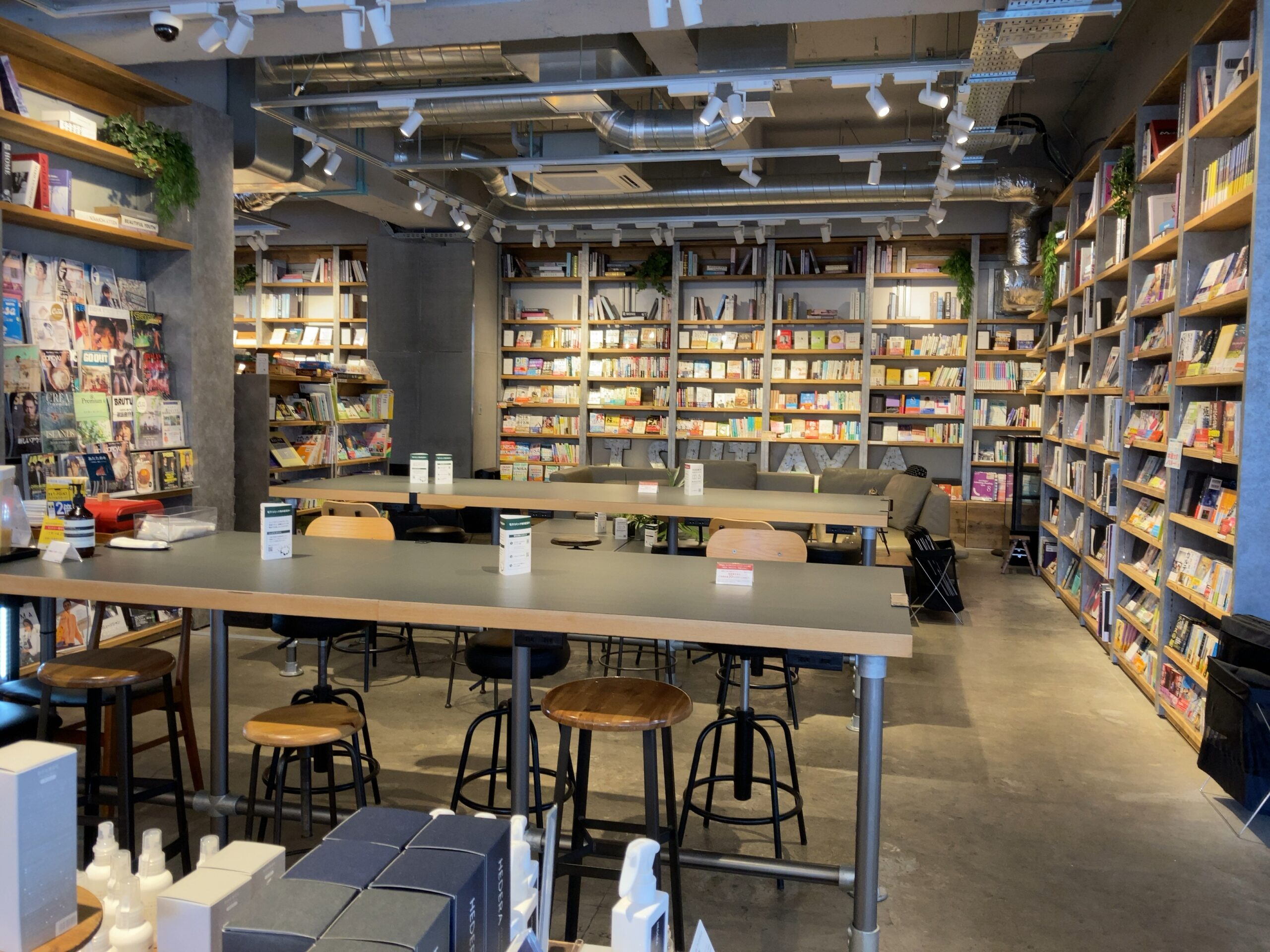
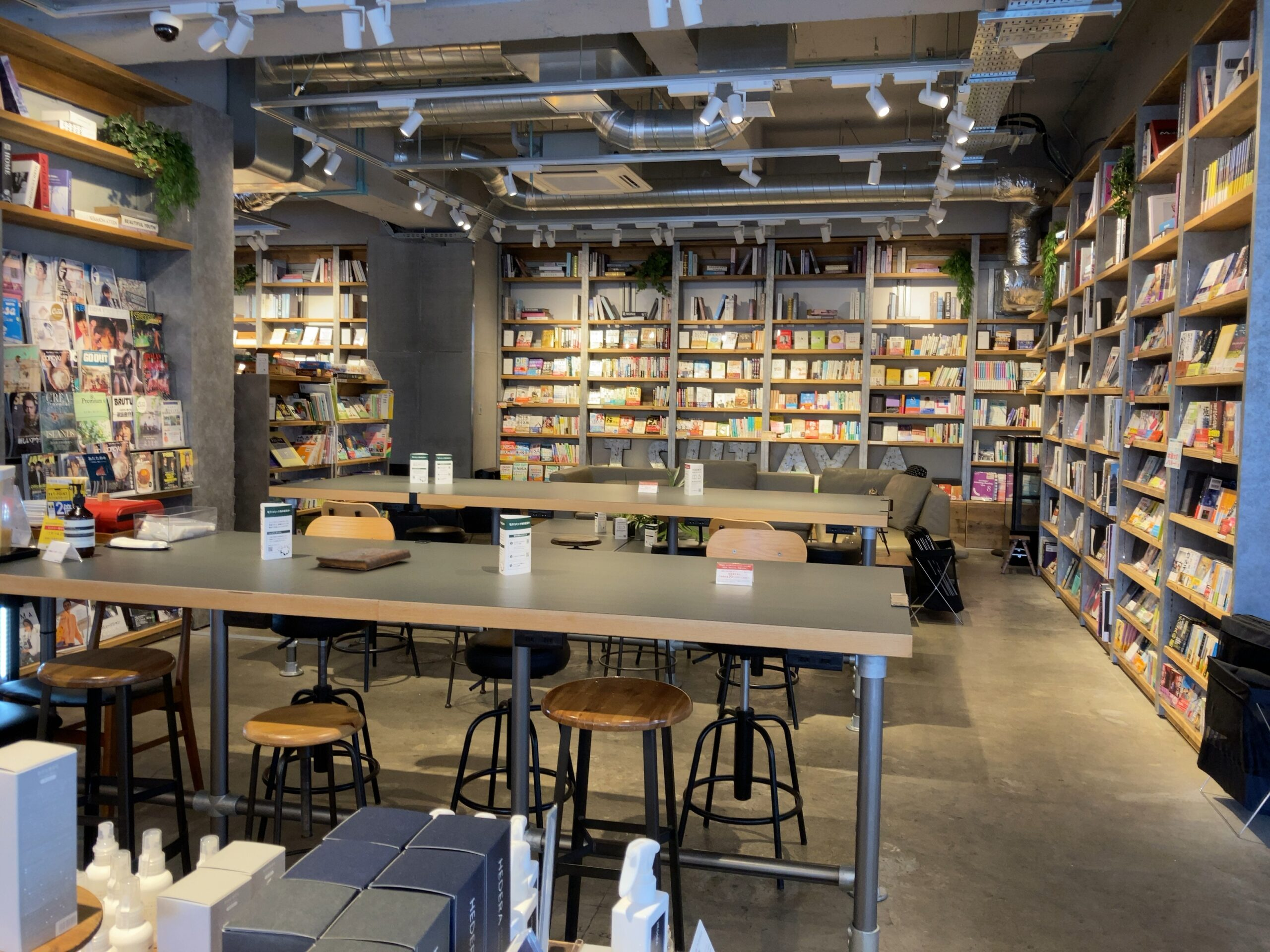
+ book (364, 557)
